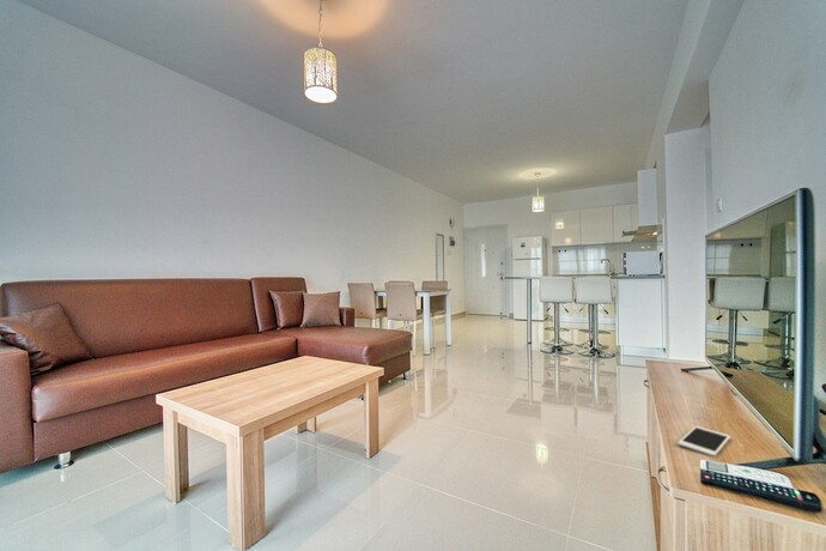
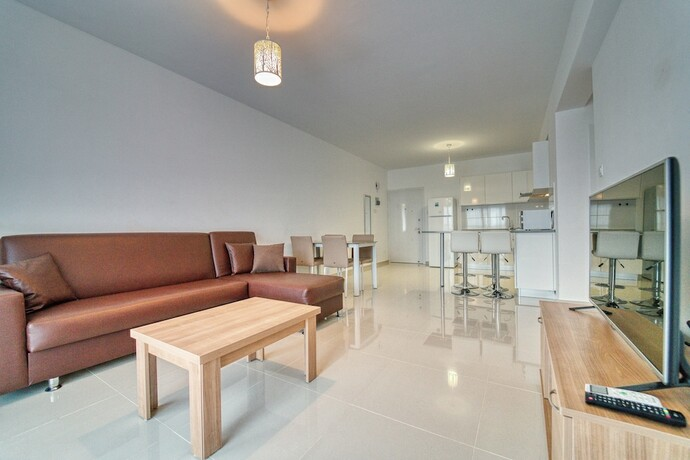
- cell phone (704, 440)
